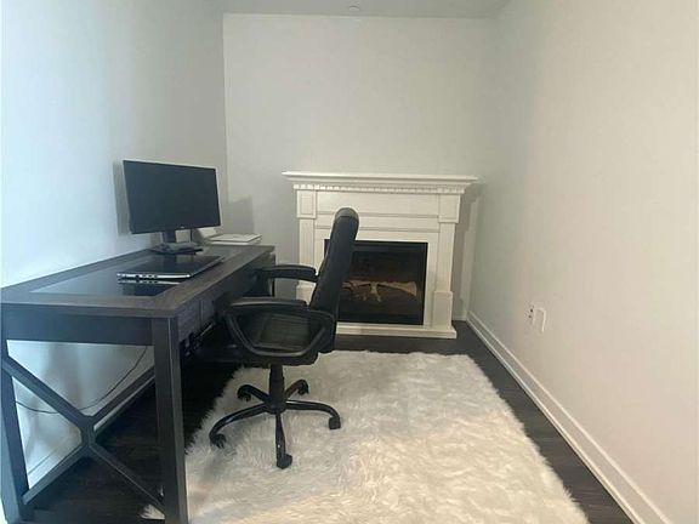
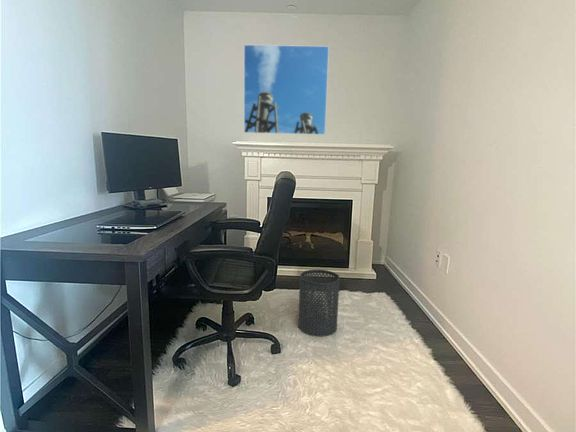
+ trash can (318, 301)
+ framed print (285, 90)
